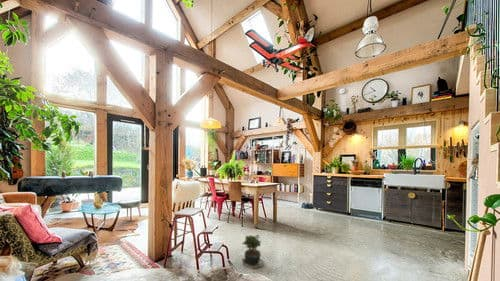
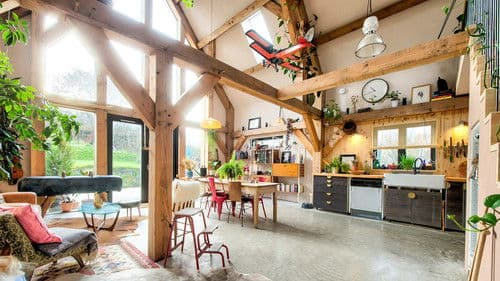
- potted plant (250, 248)
